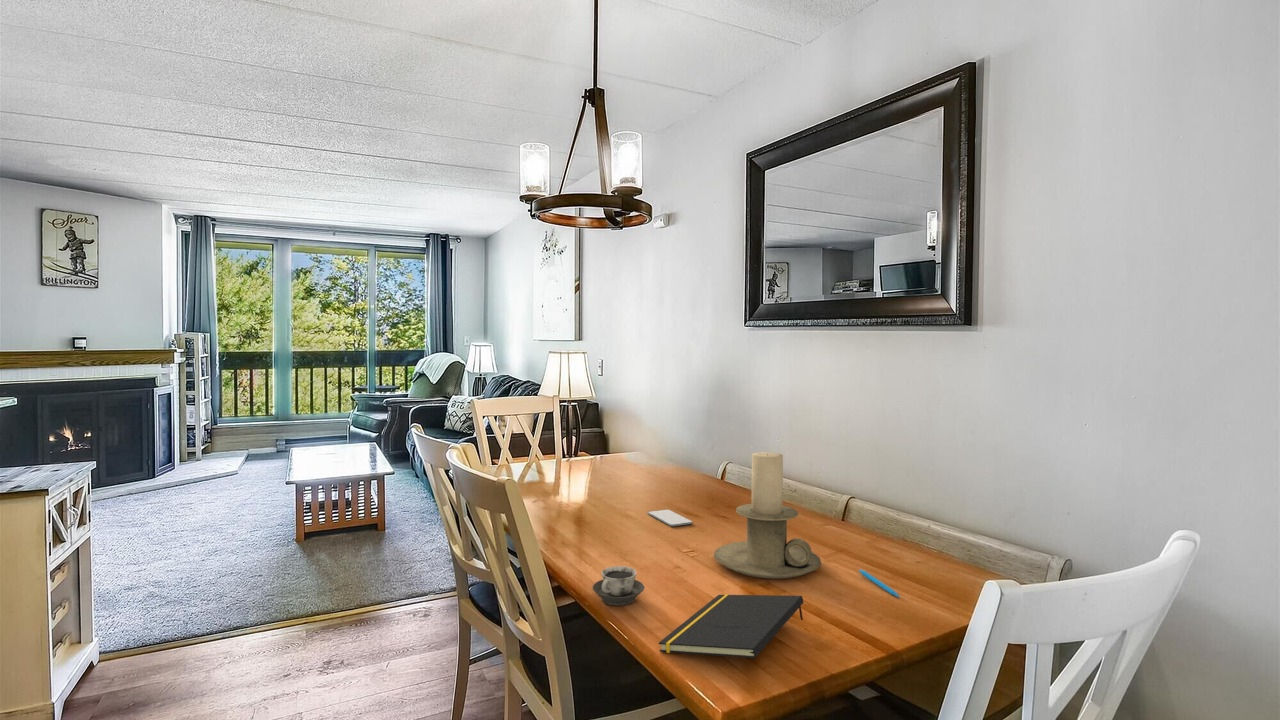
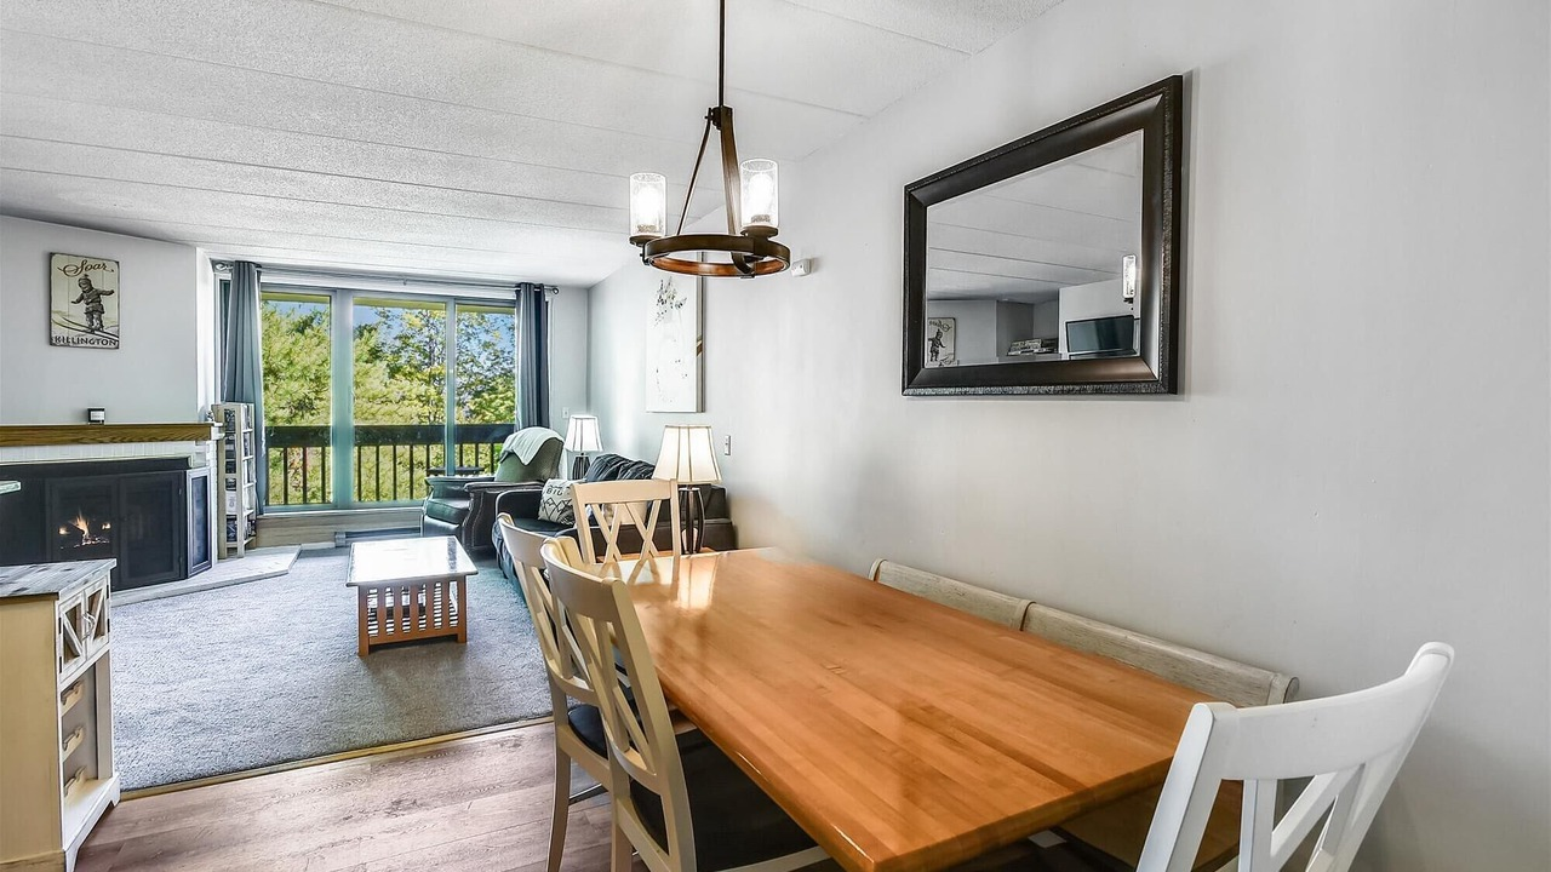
- pen (878, 582)
- cup (618, 585)
- smartphone (669, 517)
- notepad (734, 622)
- candle holder (766, 508)
